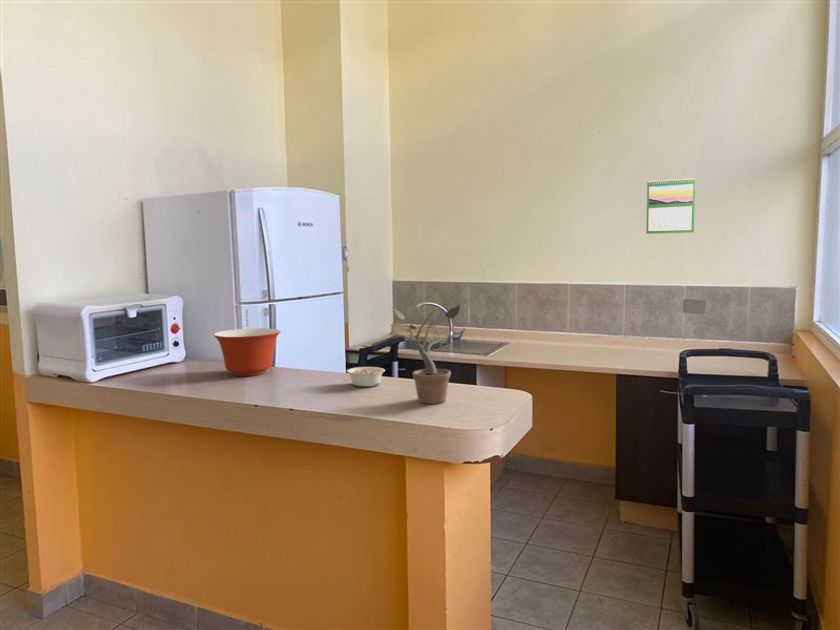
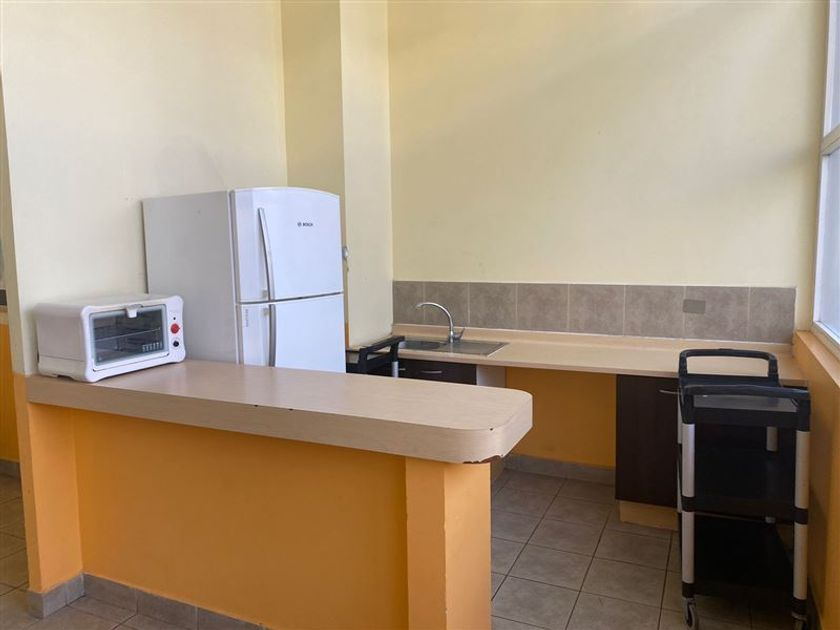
- legume (367, 375)
- calendar (670, 205)
- potted plant (424, 345)
- mixing bowl (248, 352)
